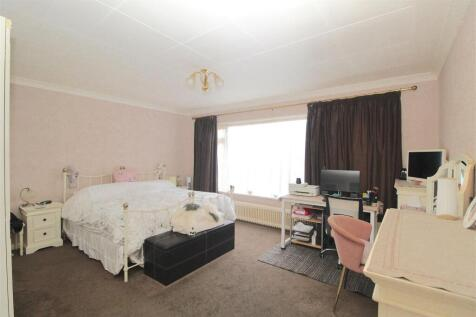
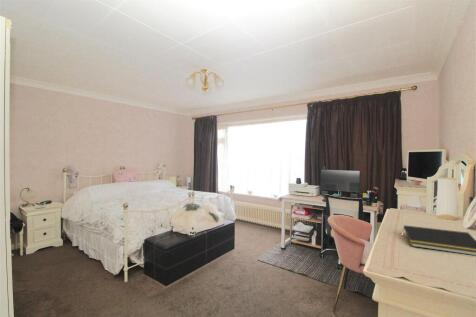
+ notepad (440, 239)
